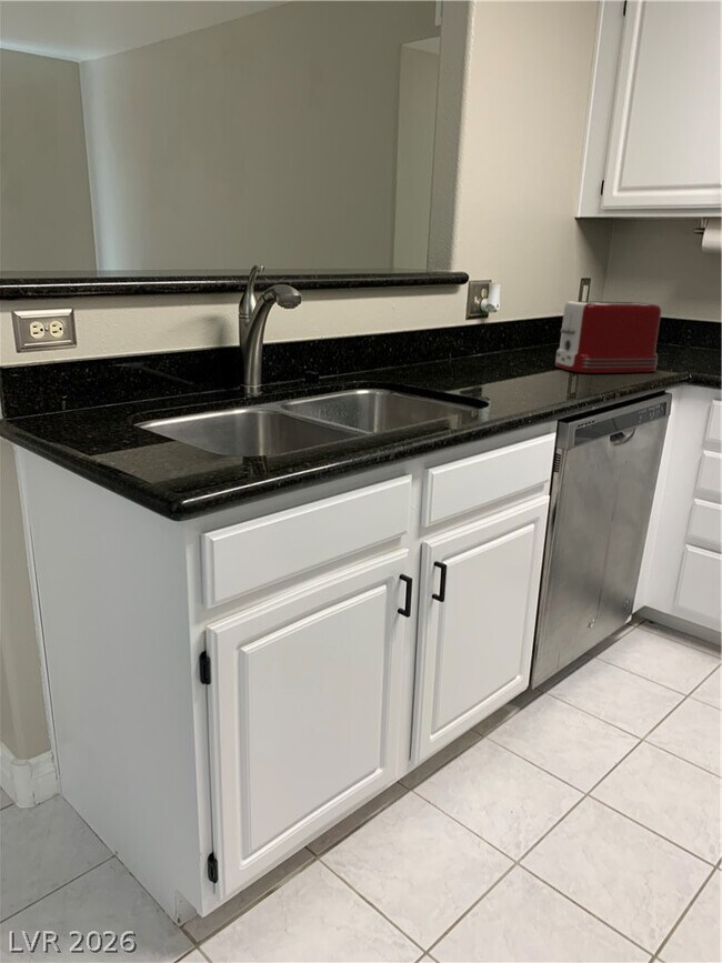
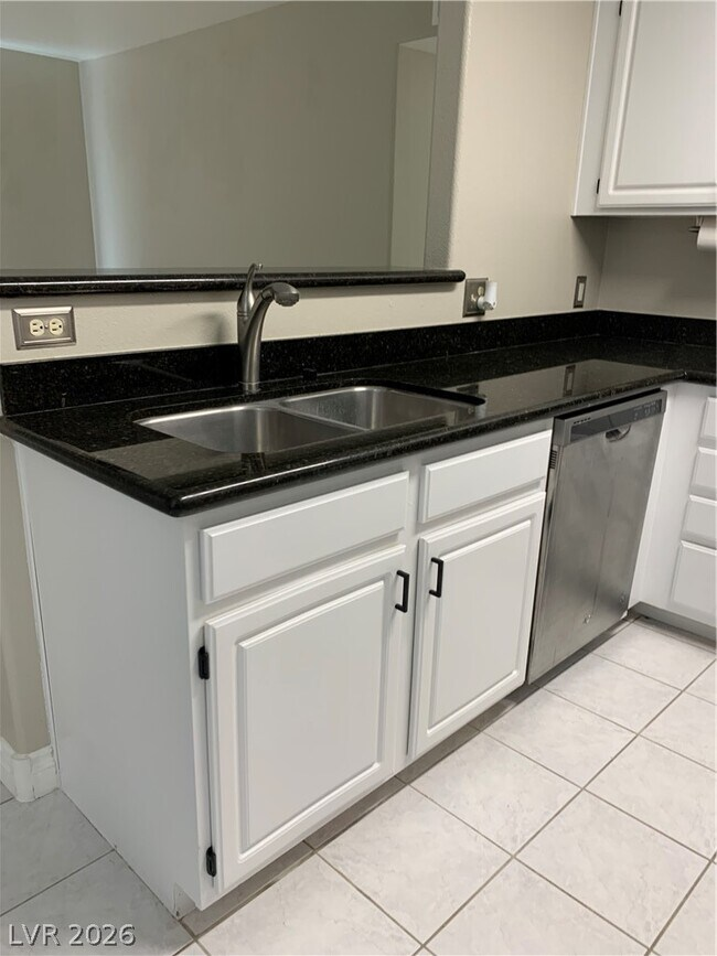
- toaster (609, 335)
